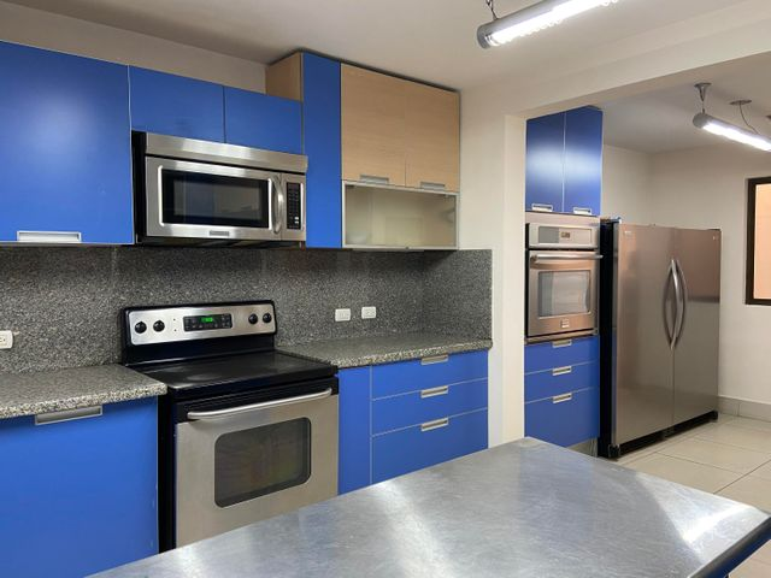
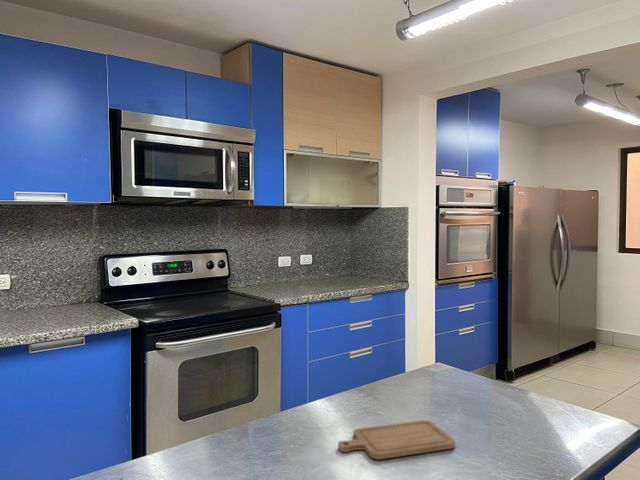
+ chopping board (392, 439)
